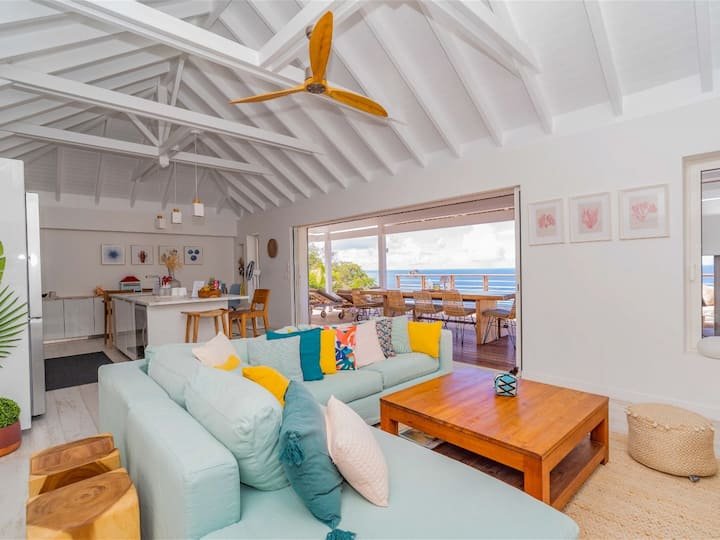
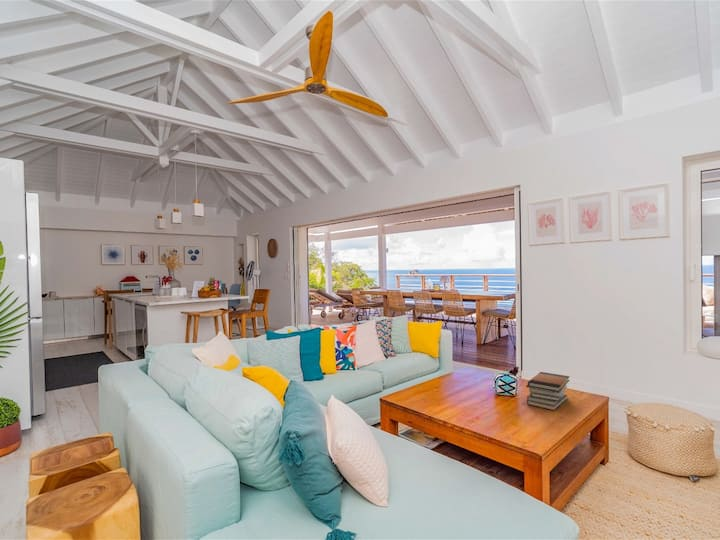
+ book stack (548, 390)
